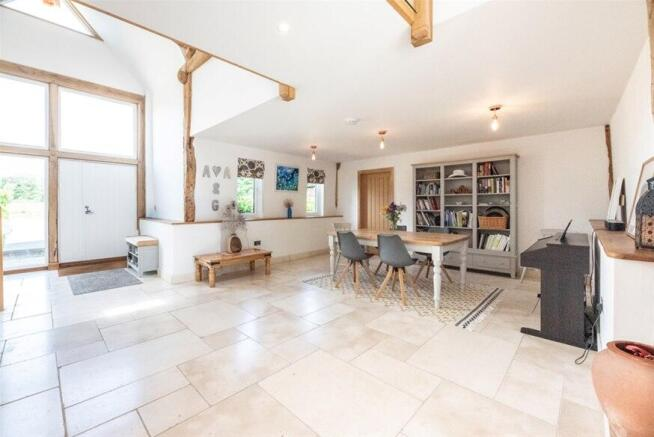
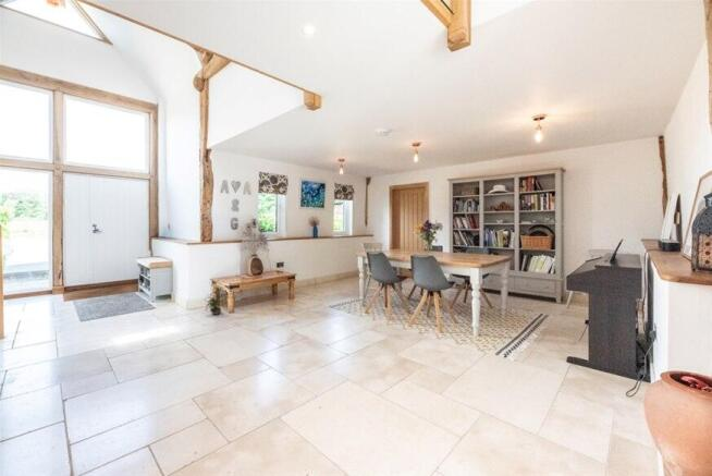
+ potted plant (217, 300)
